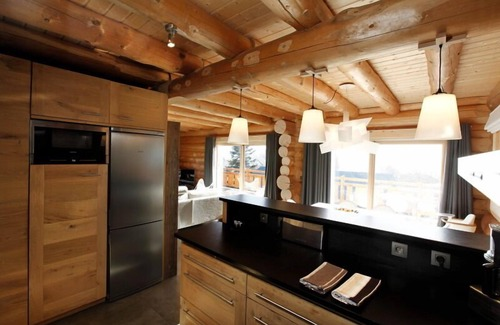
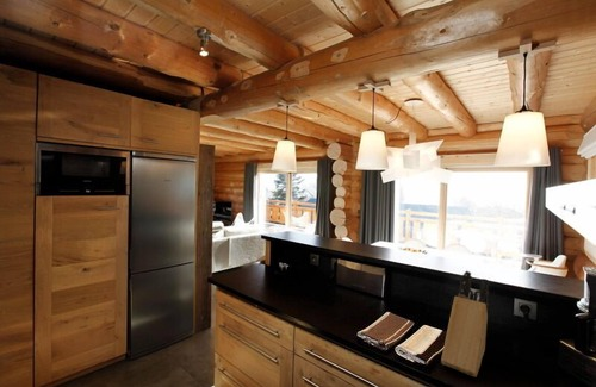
+ knife block (467, 316)
